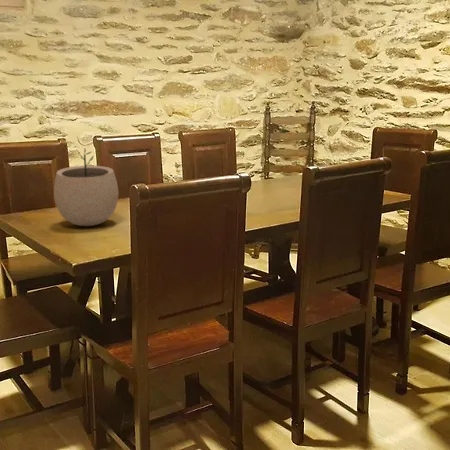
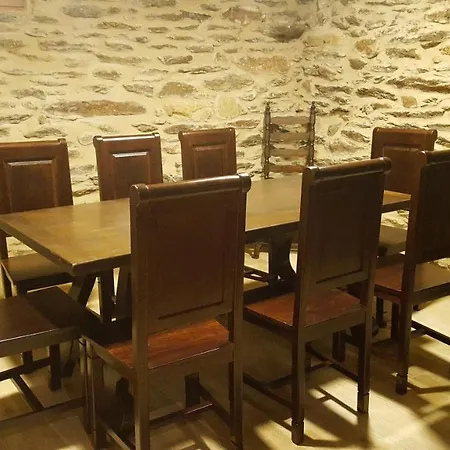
- plant pot (86, 186)
